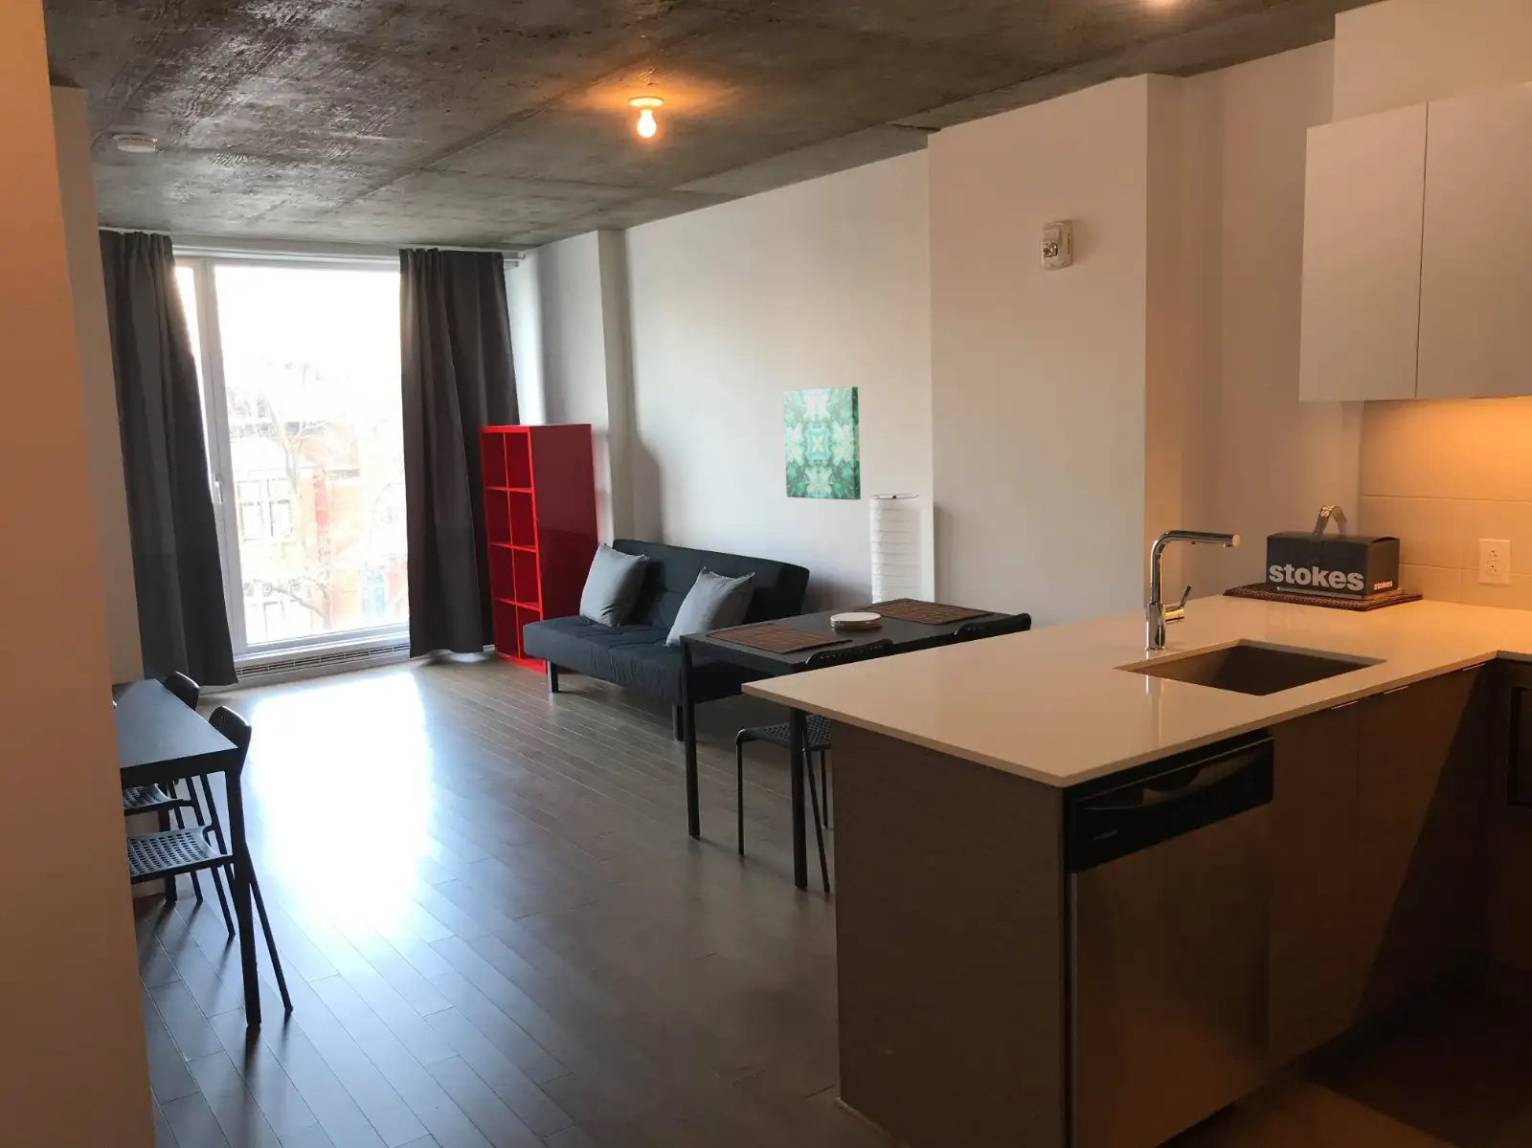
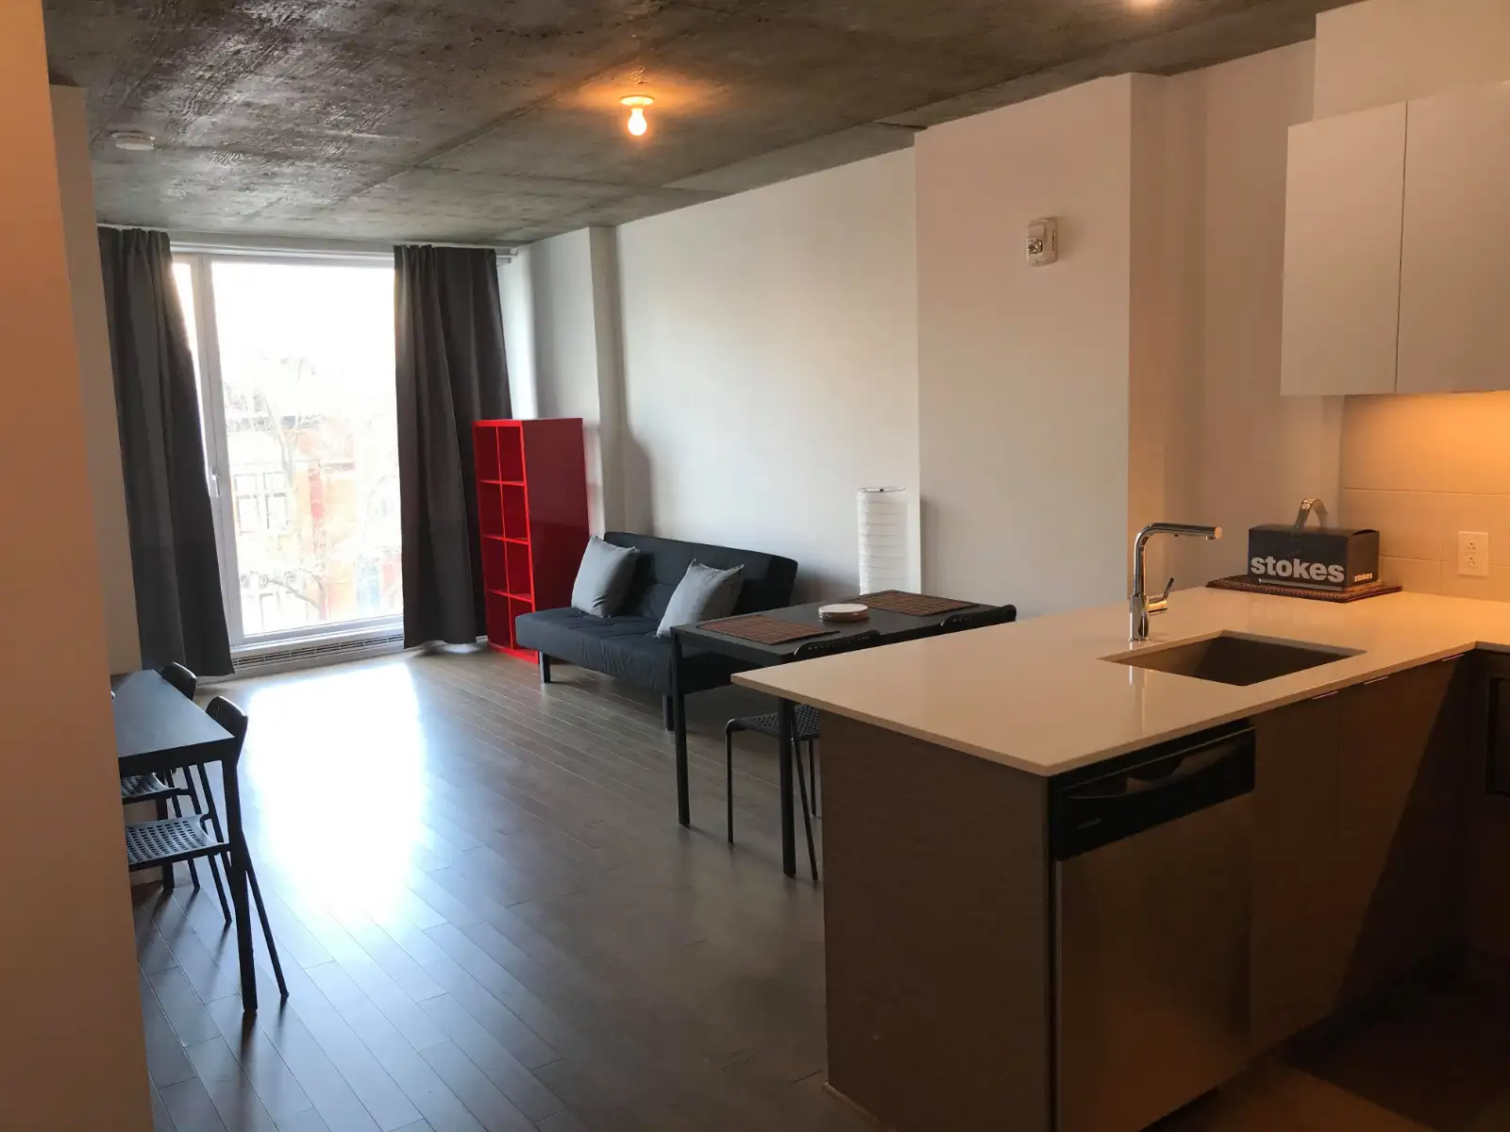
- wall art (820, 444)
